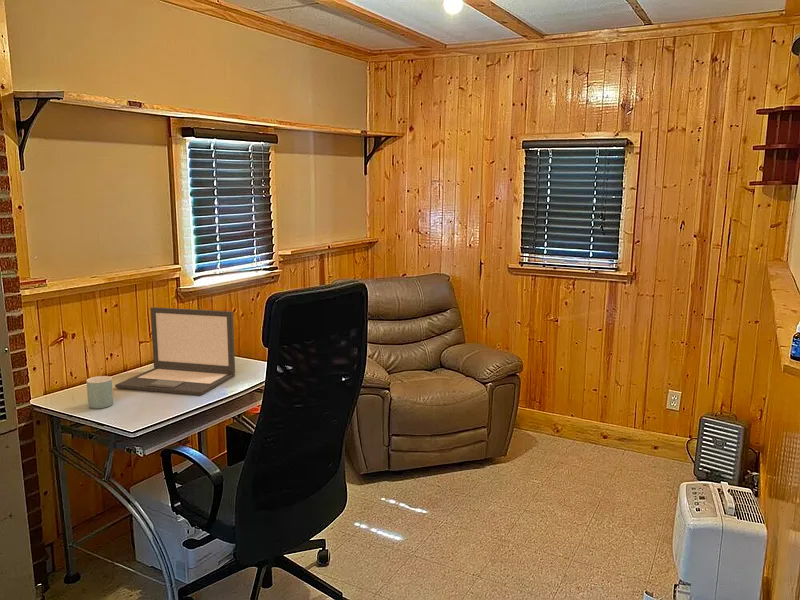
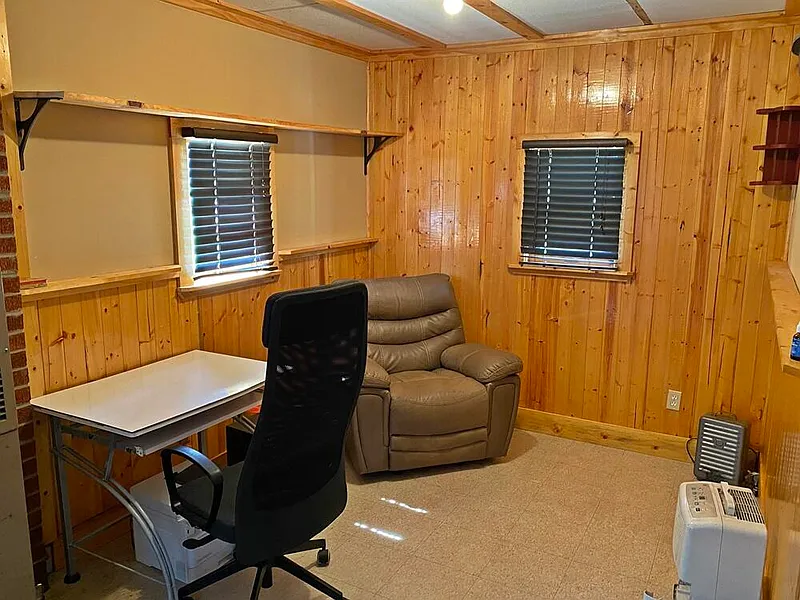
- laptop (175, 348)
- mug (102, 390)
